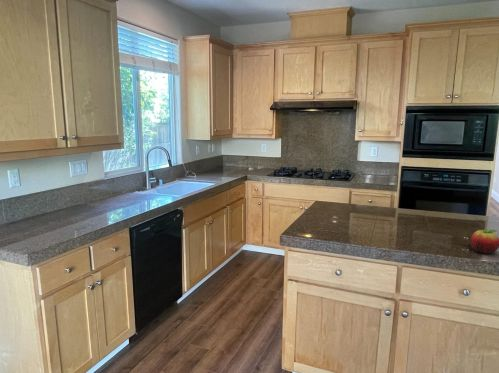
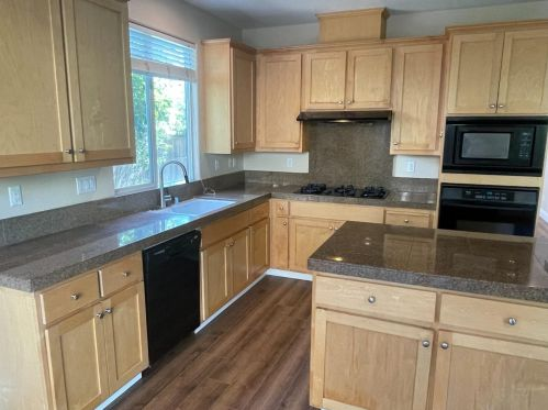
- fruit (484, 240)
